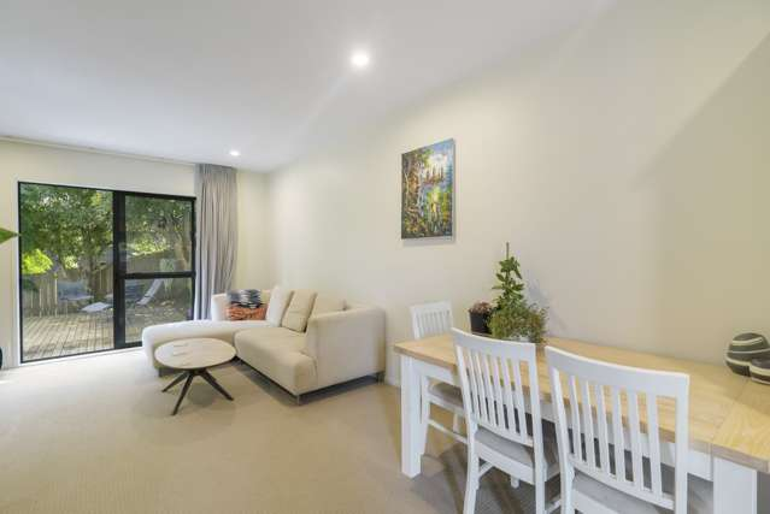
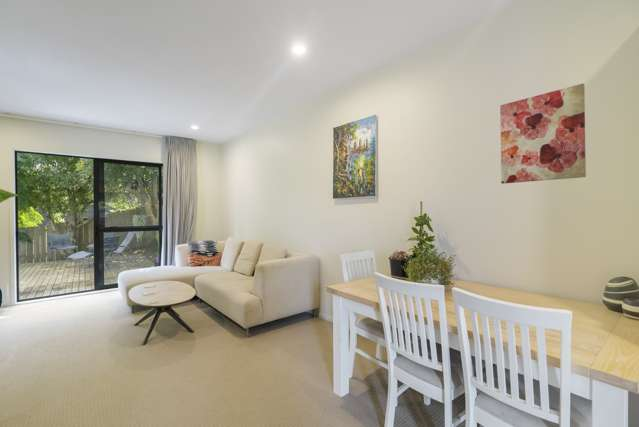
+ wall art (539, 138)
